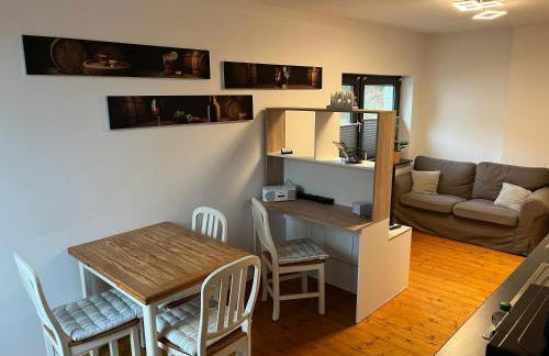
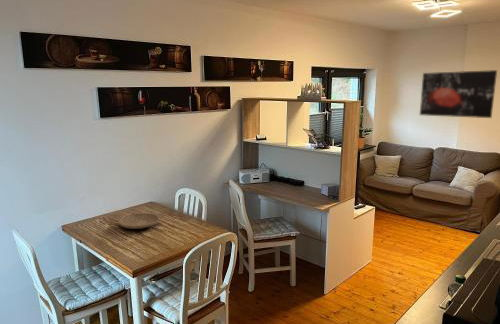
+ plate (139, 222)
+ wall art (455, 94)
